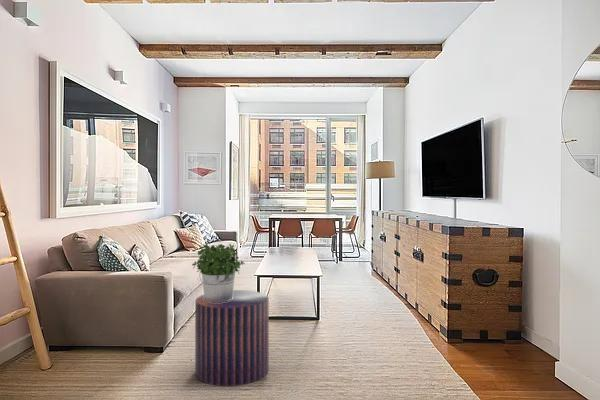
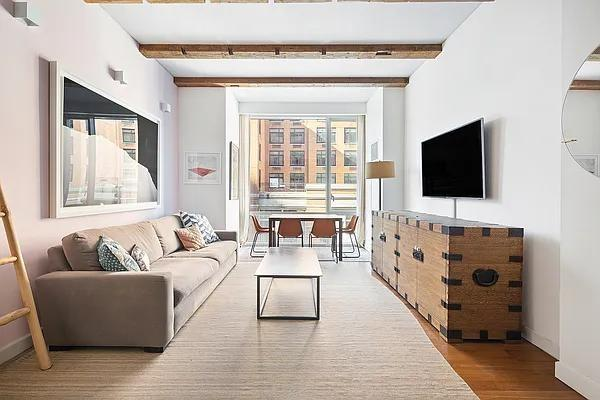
- potted plant (218, 271)
- stool (232, 334)
